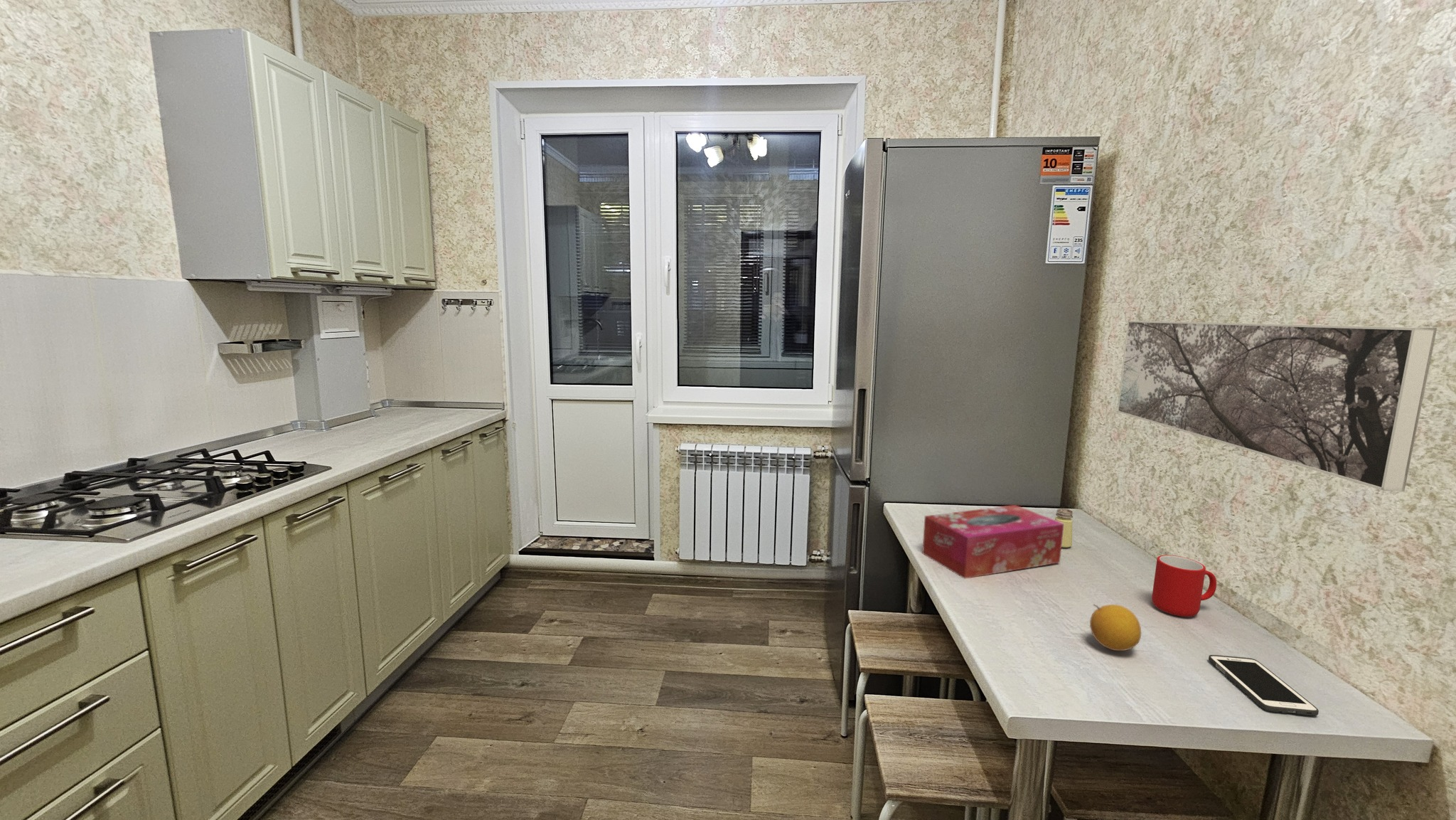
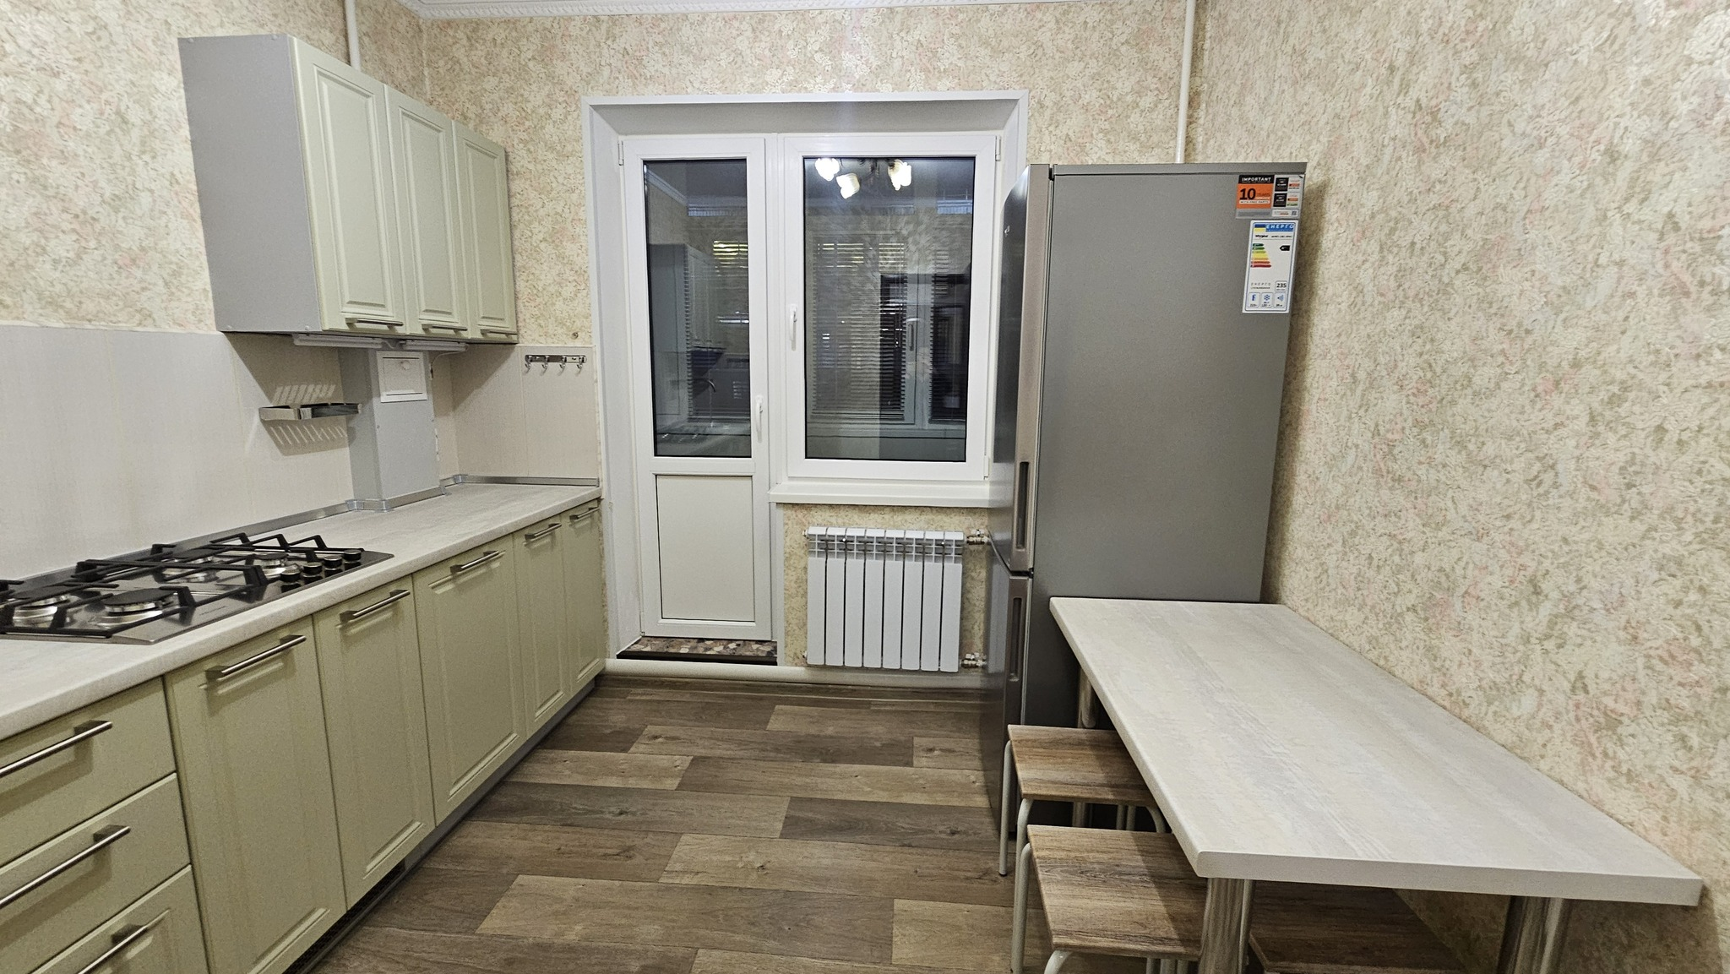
- fruit (1115, 627)
- cell phone (1259, 683)
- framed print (1228, 383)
- saltshaker (1064, 527)
- tissue box (991, 539)
- cup (1187, 586)
